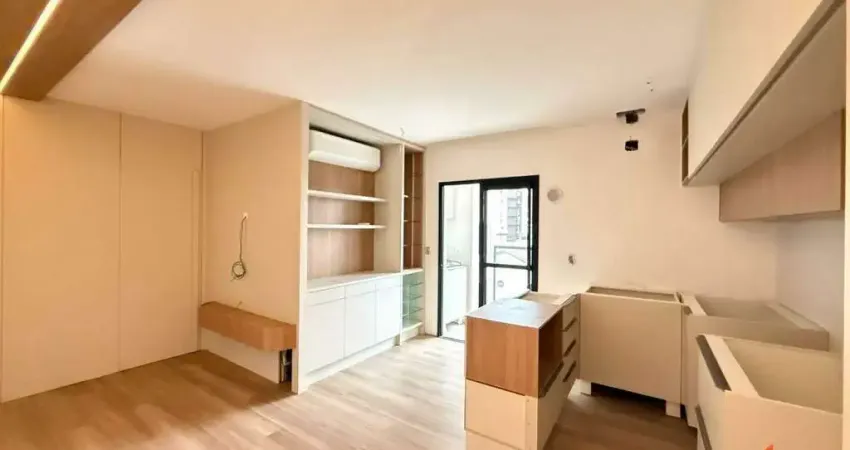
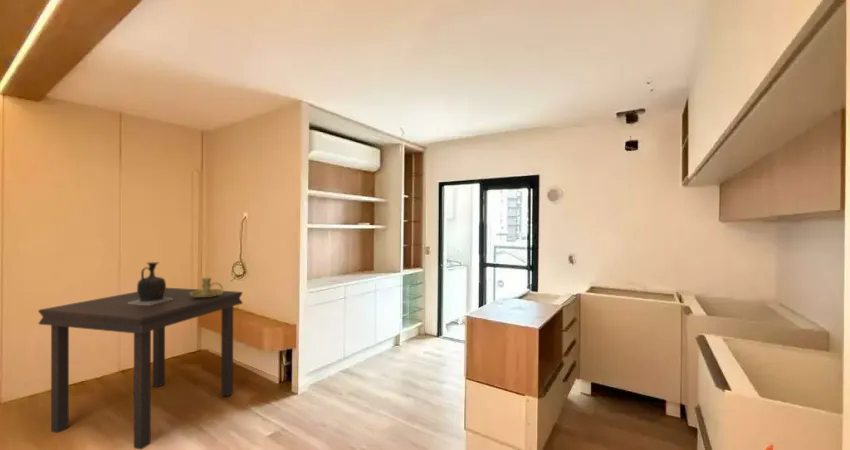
+ candle holder (209, 287)
+ dining table (153, 355)
+ vase (151, 281)
